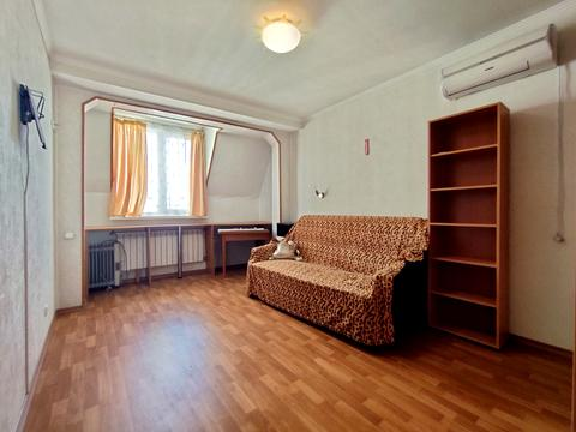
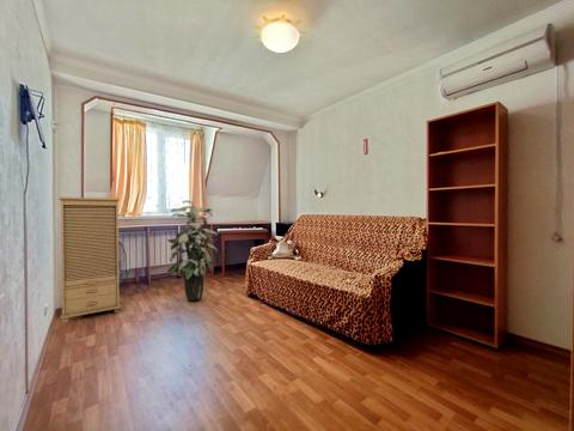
+ cabinet (91, 255)
+ indoor plant (191, 249)
